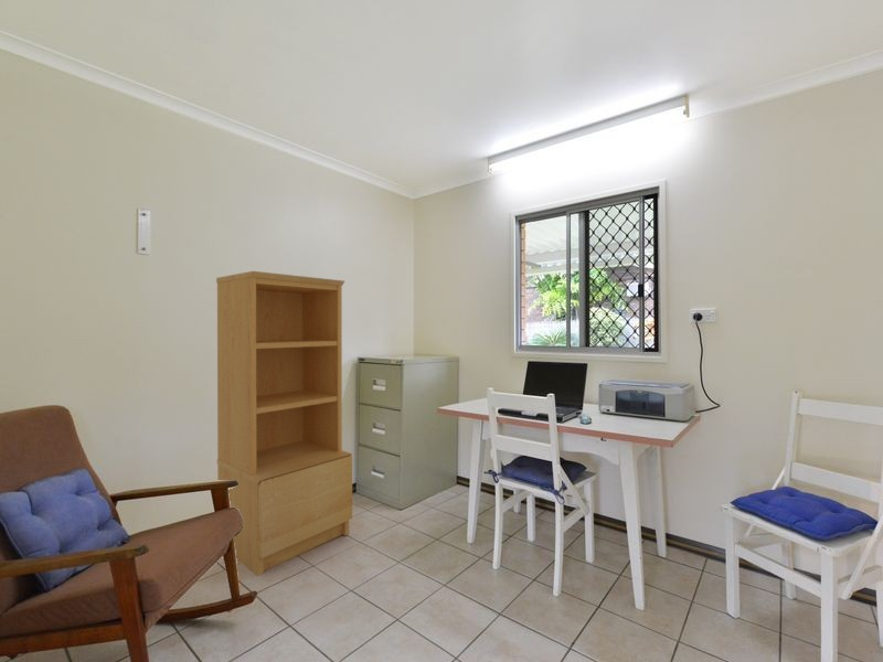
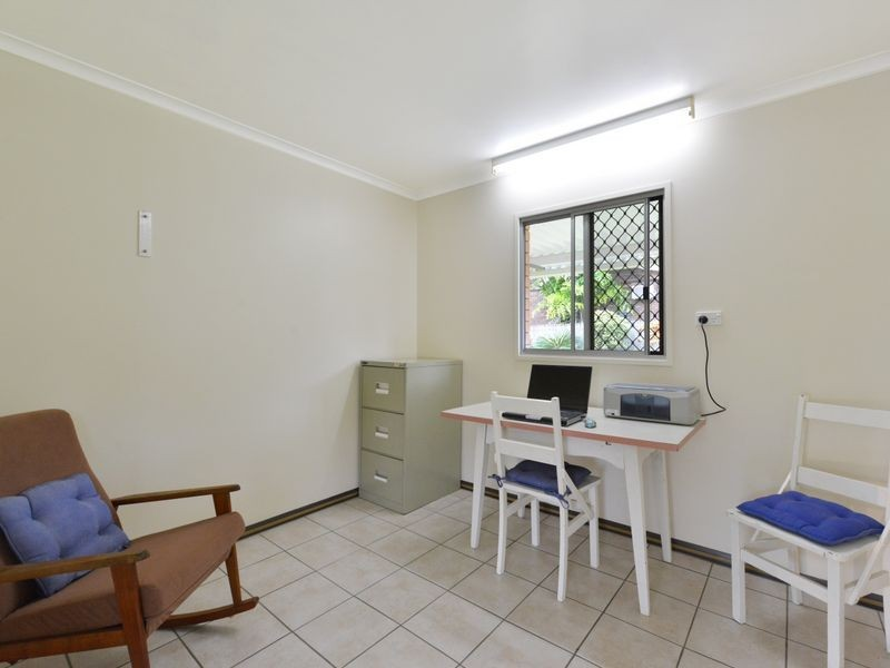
- bookcase (286, 409)
